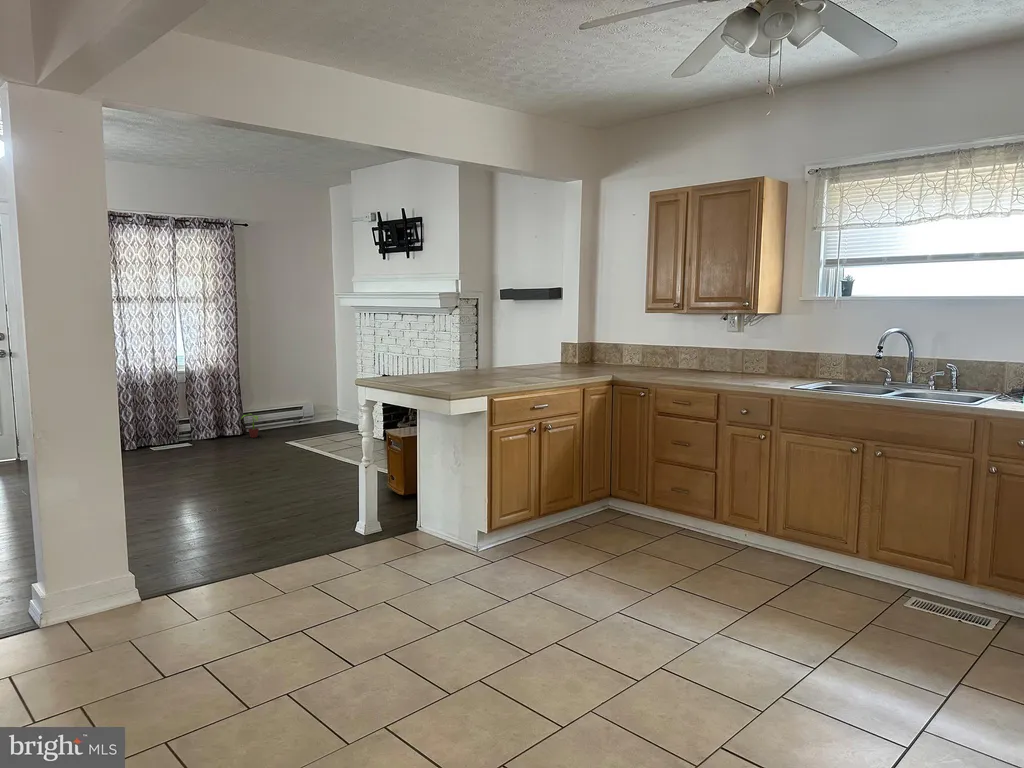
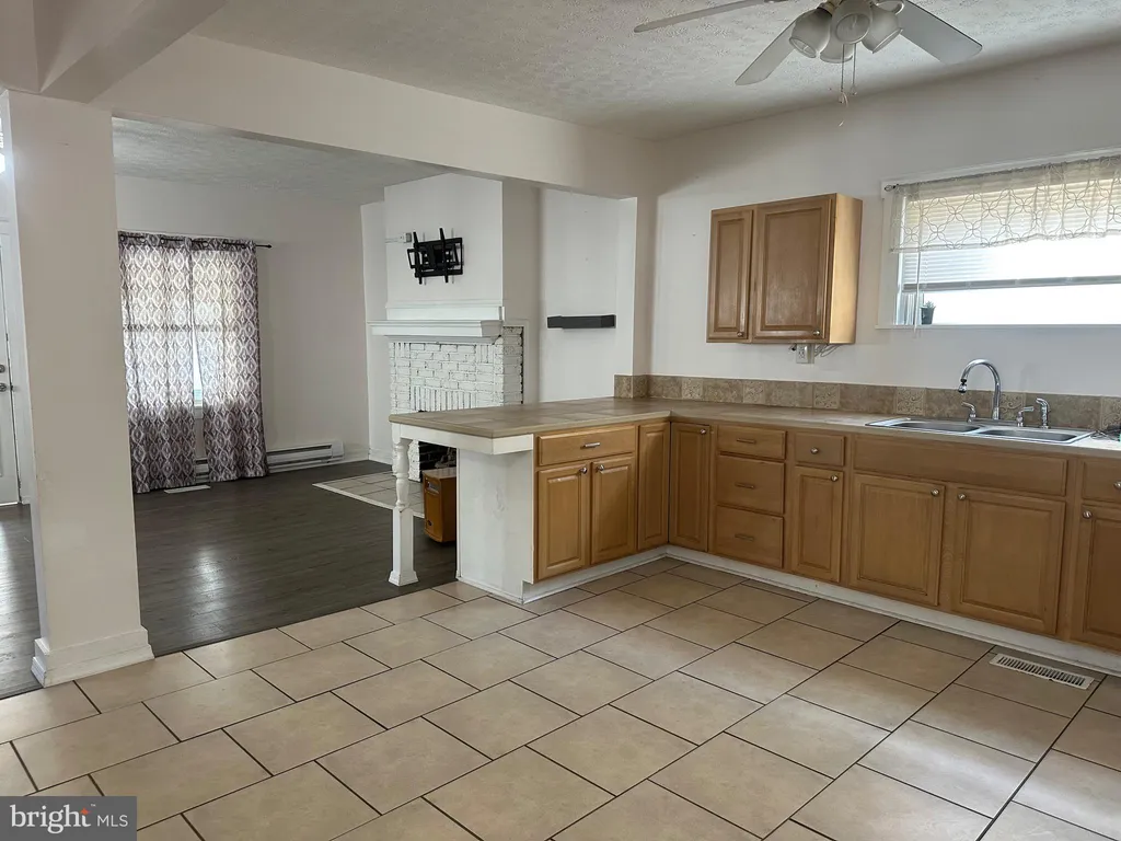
- potted plant (252, 425)
